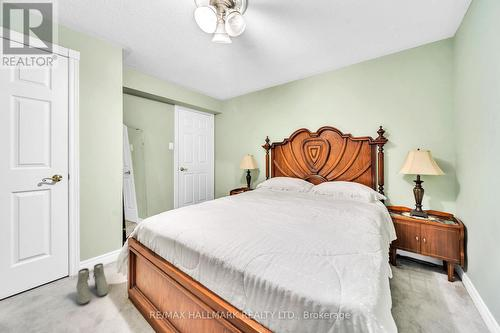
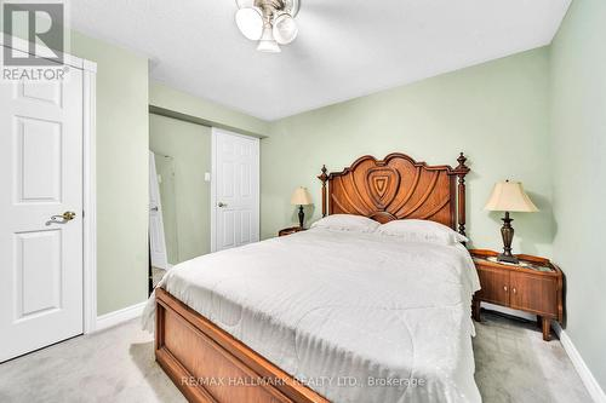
- boots (95, 281)
